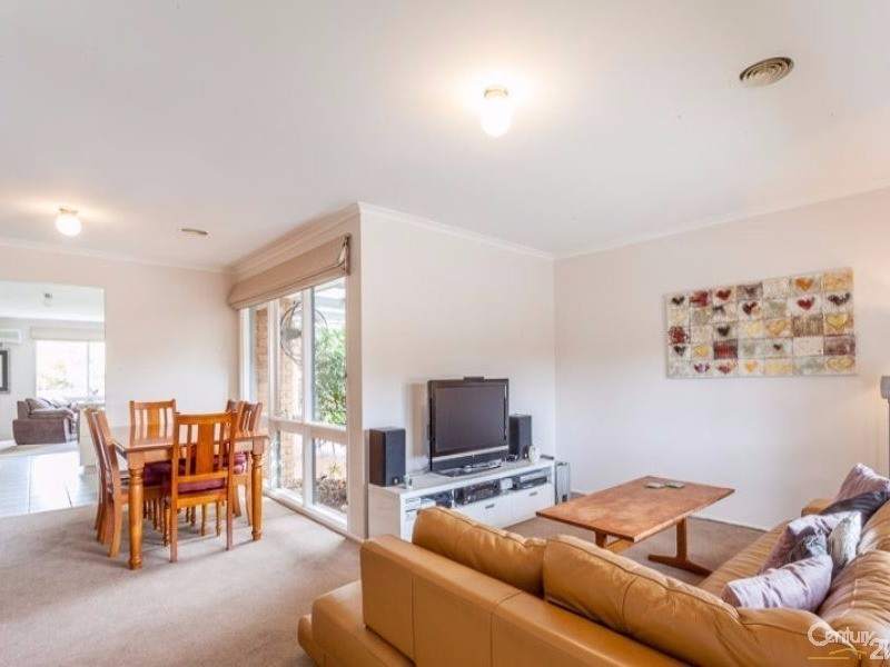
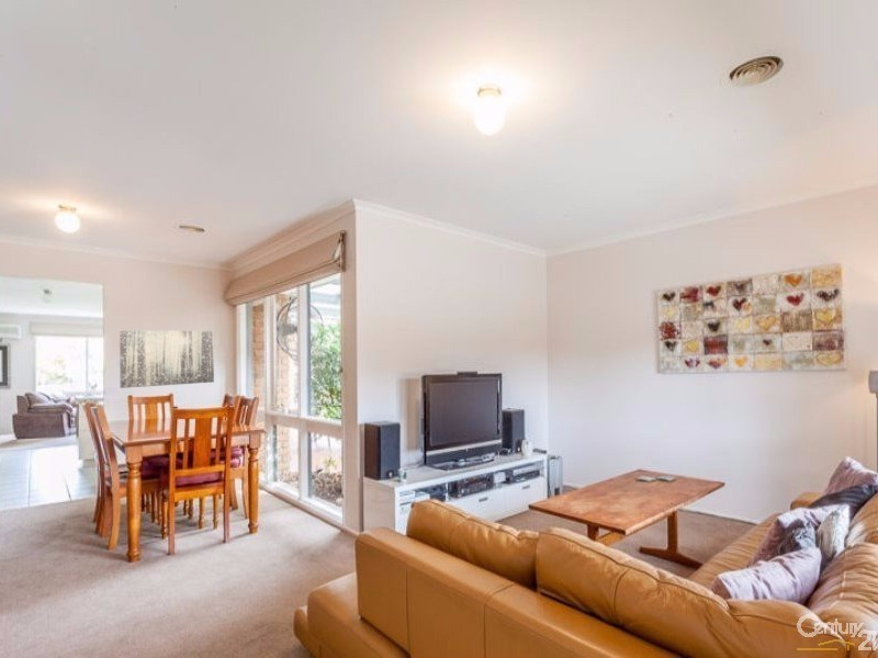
+ wall art (169, 358)
